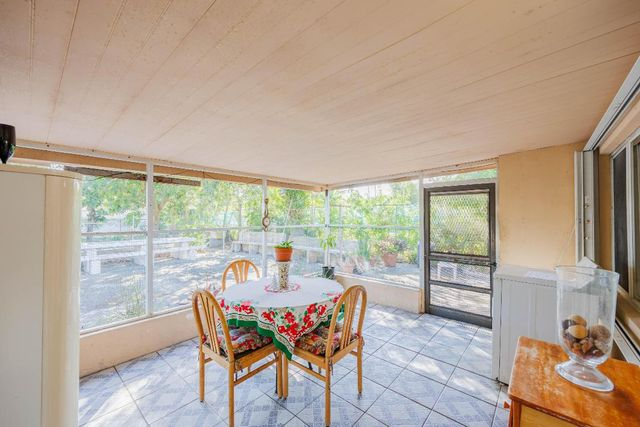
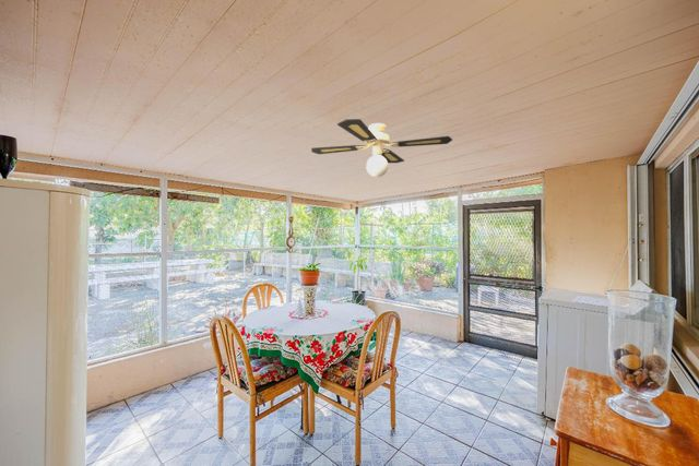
+ ceiling fan (377, 152)
